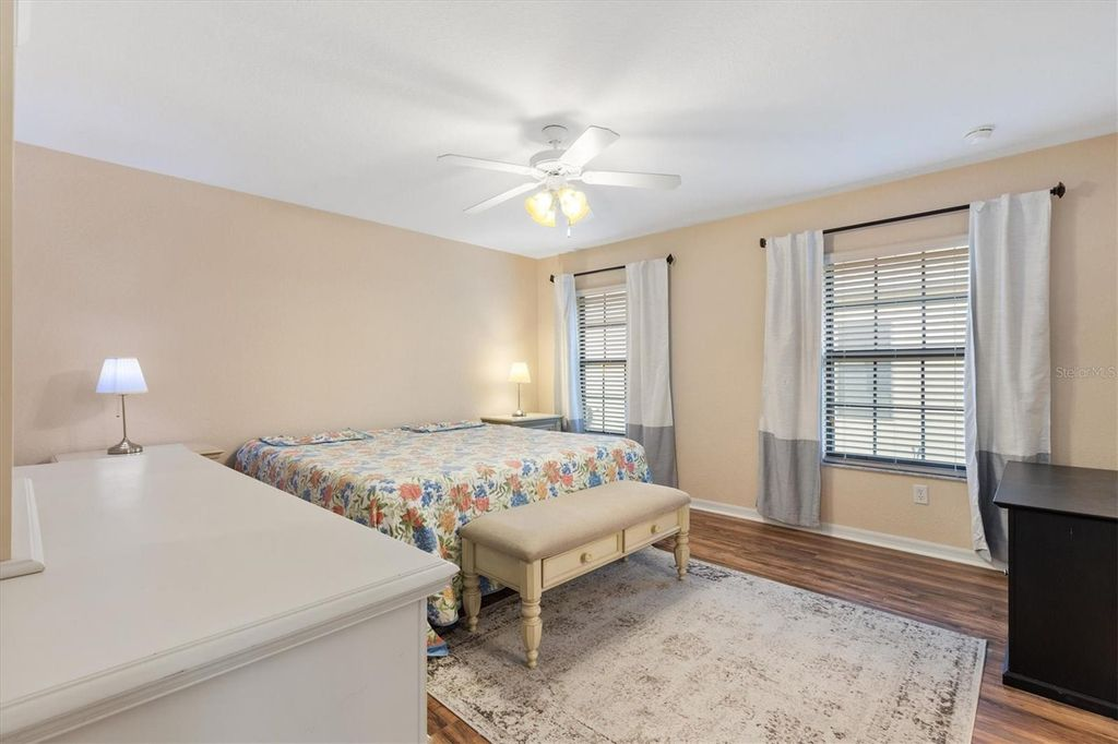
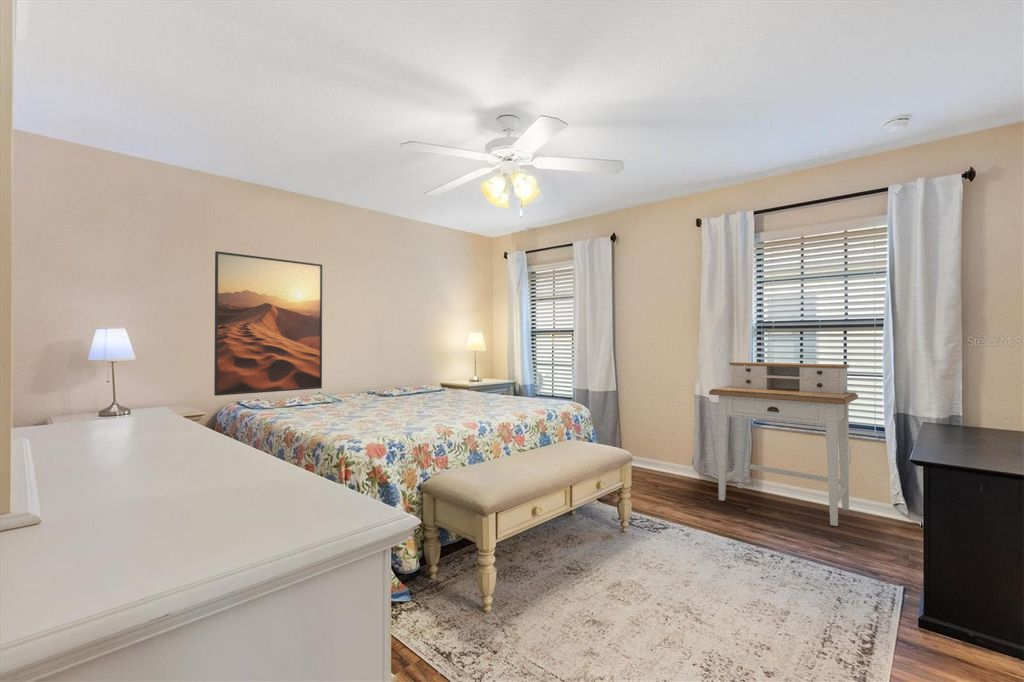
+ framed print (272, 325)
+ desk (781, 421)
